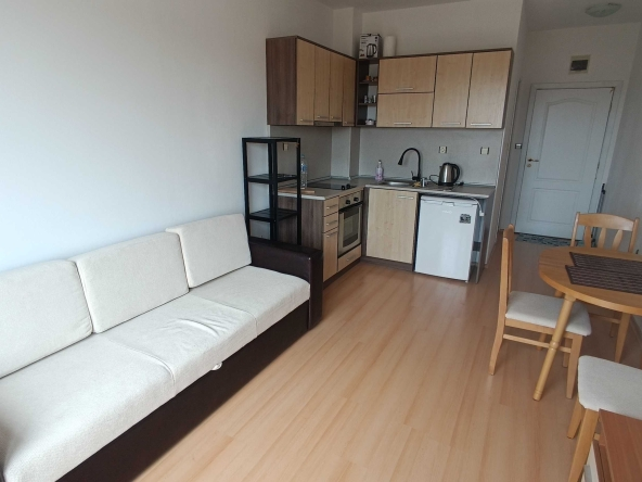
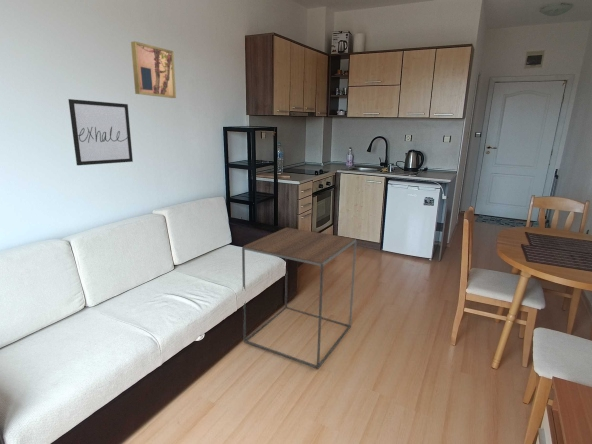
+ side table (286, 289)
+ wall art (103, 133)
+ wall art (154, 71)
